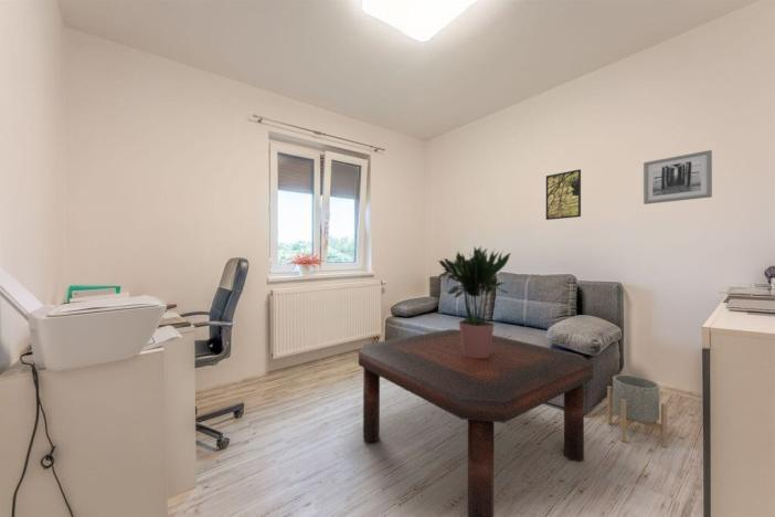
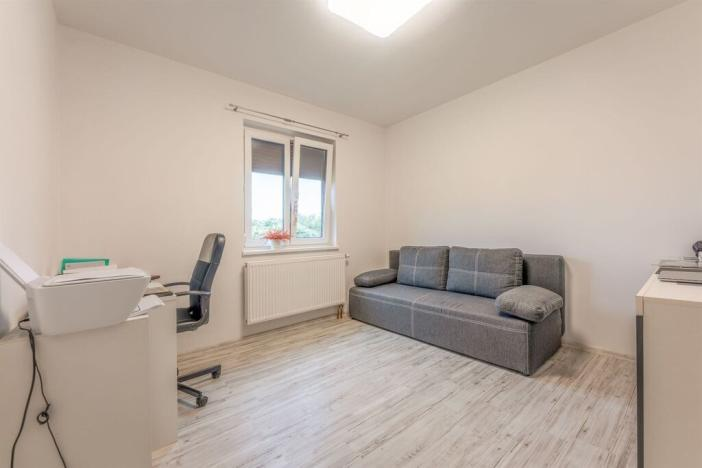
- potted plant (468, 300)
- coffee table (467, 399)
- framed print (562, 196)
- planter (635, 408)
- wall art (676, 178)
